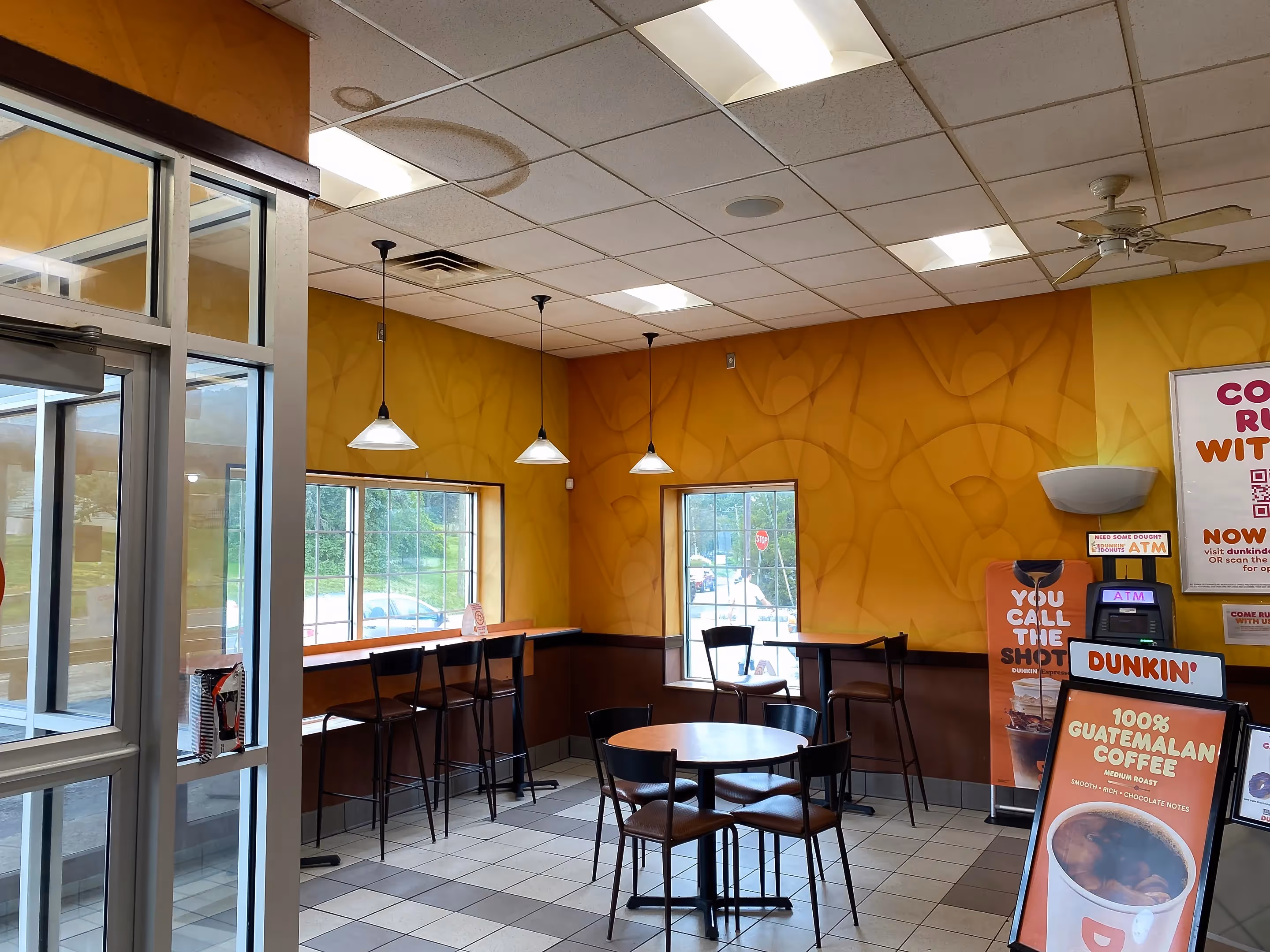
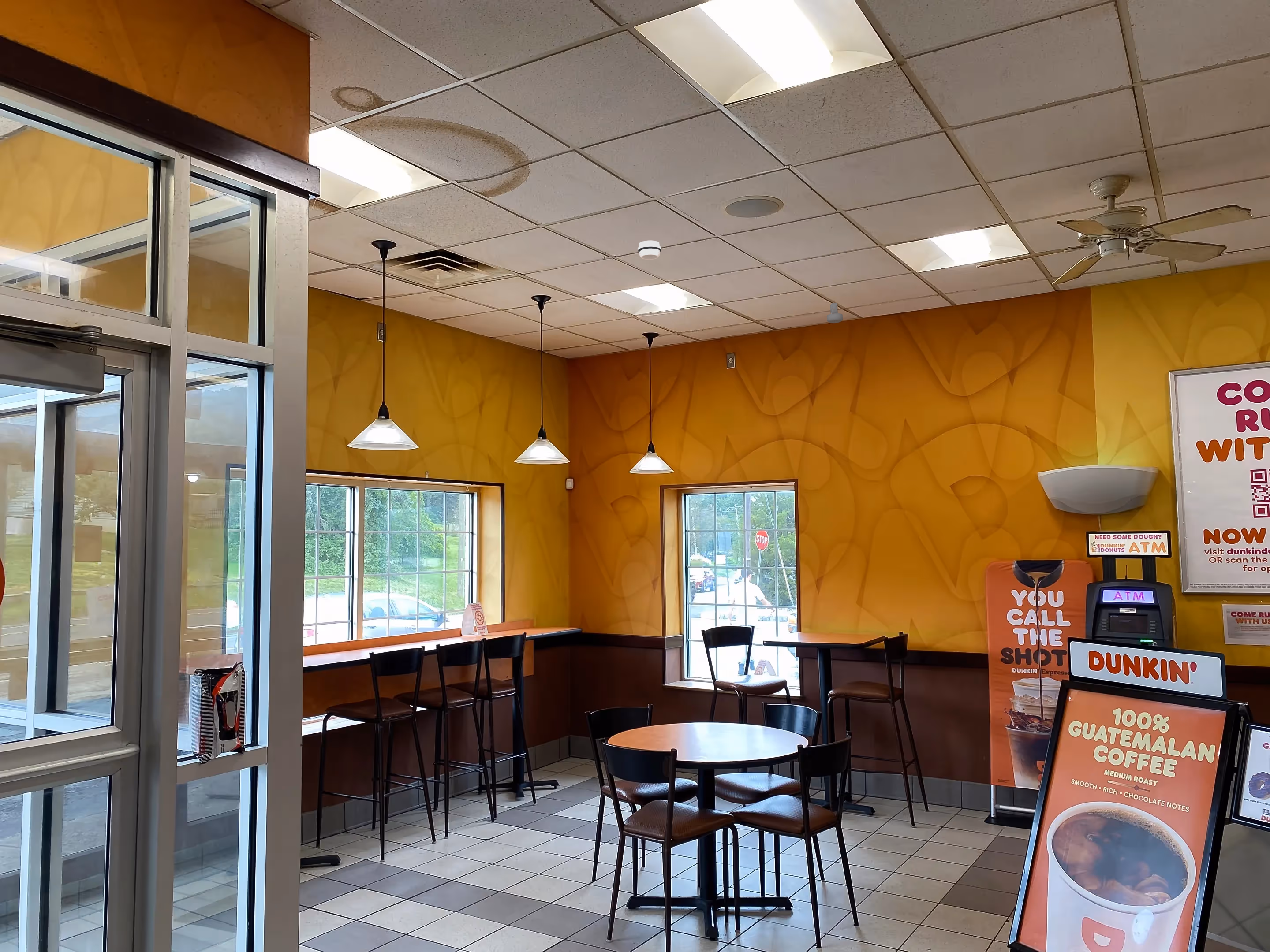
+ smoke detector (649, 250)
+ security camera (834, 312)
